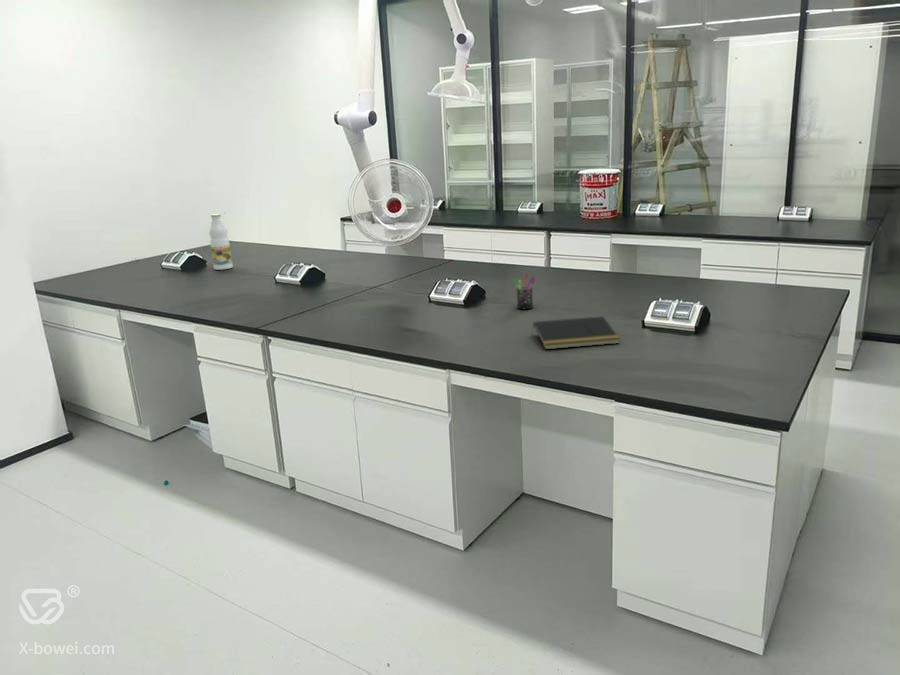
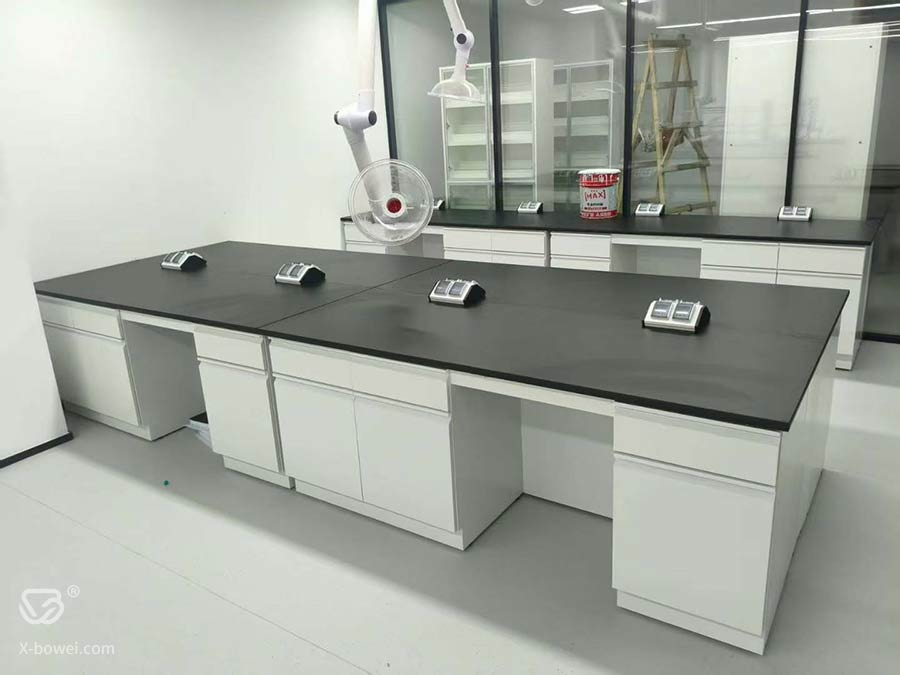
- notepad (575, 332)
- bottle (219, 241)
- pen holder (523, 290)
